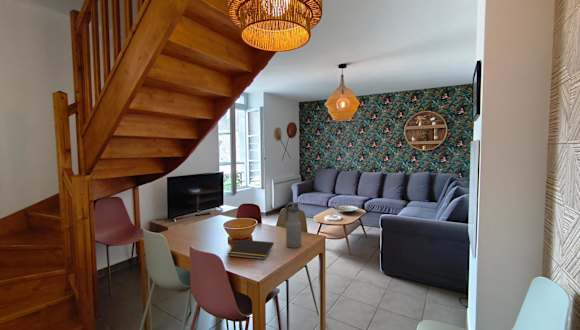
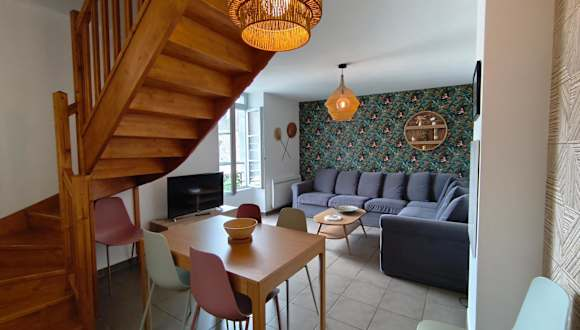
- notepad (251, 248)
- water bottle (293, 224)
